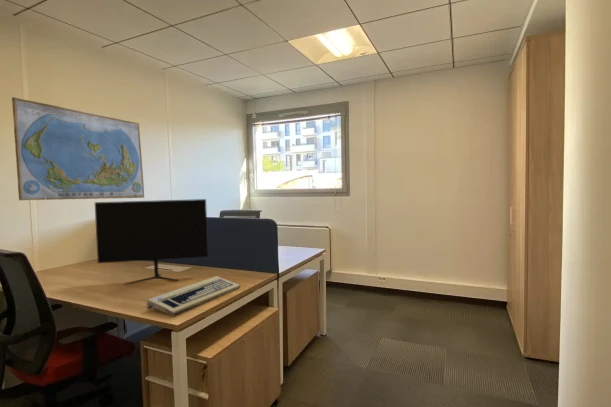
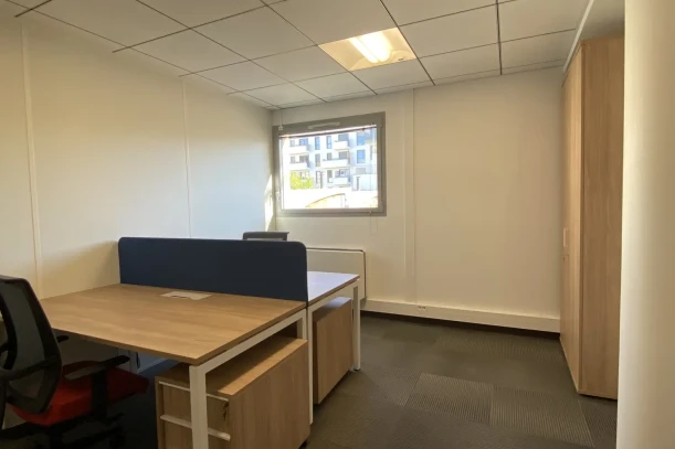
- world map (89, 155)
- computer keyboard (197, 292)
- monitor (153, 240)
